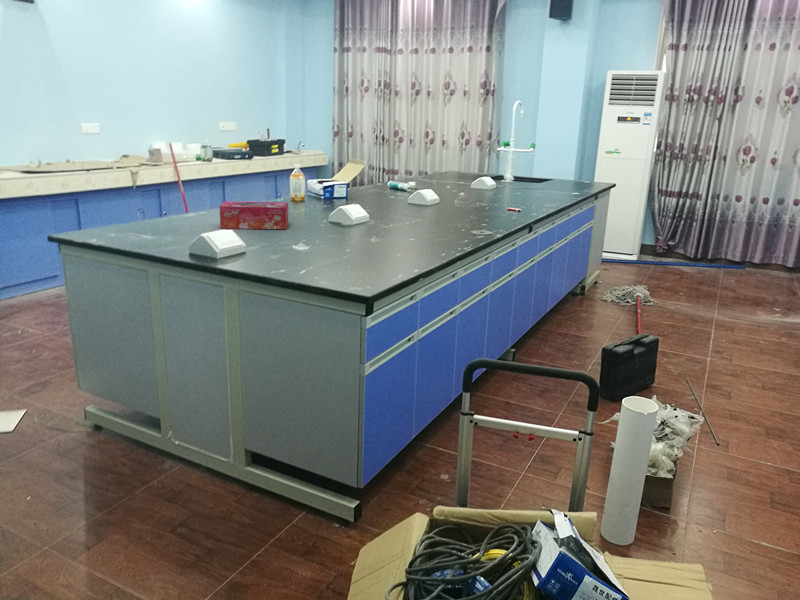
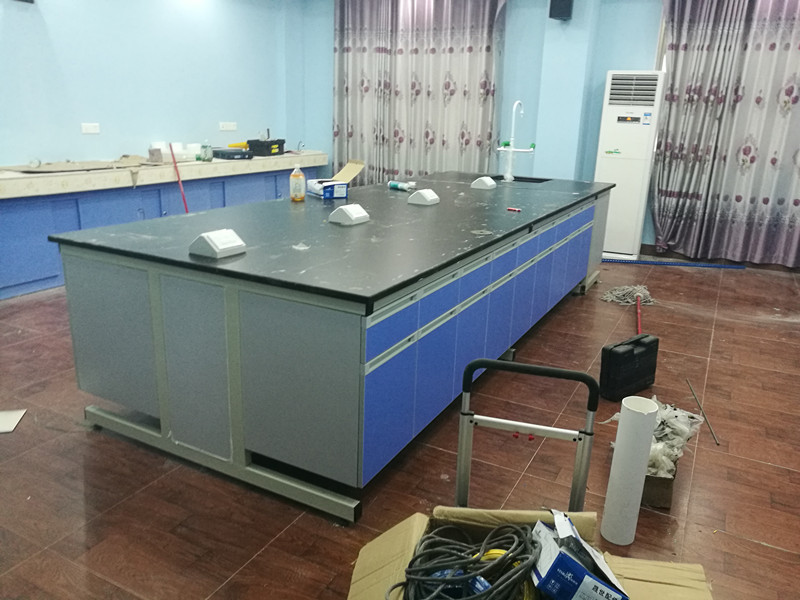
- tissue box (255, 215)
